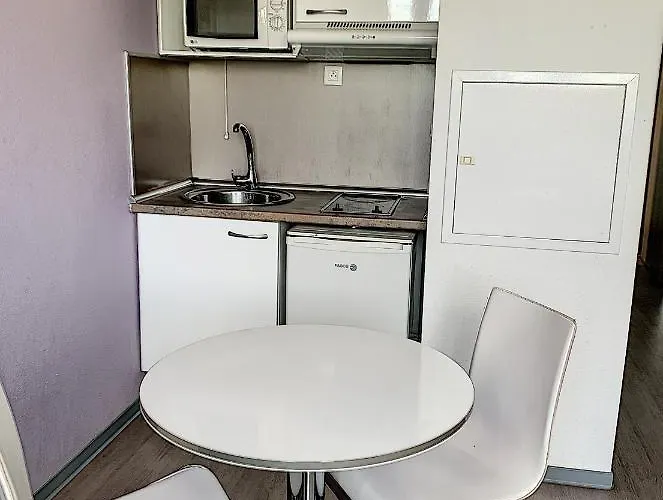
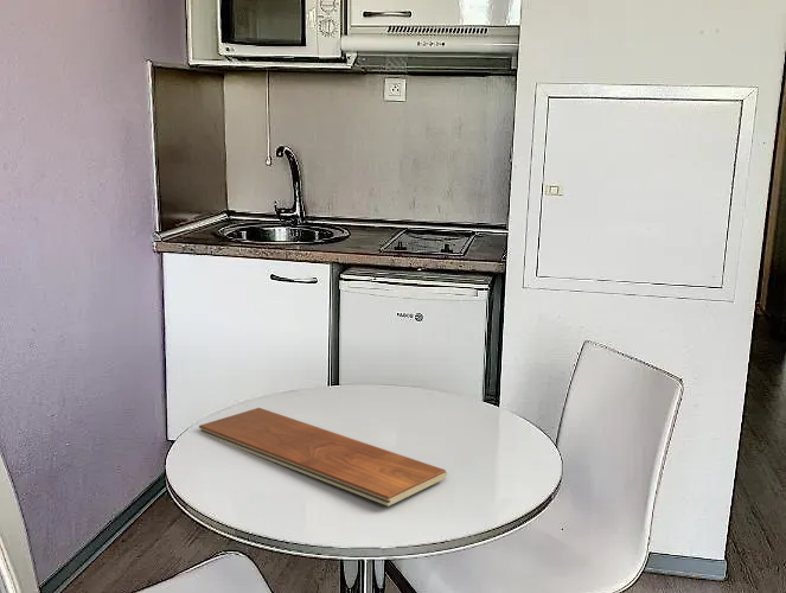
+ chopping board (315, 449)
